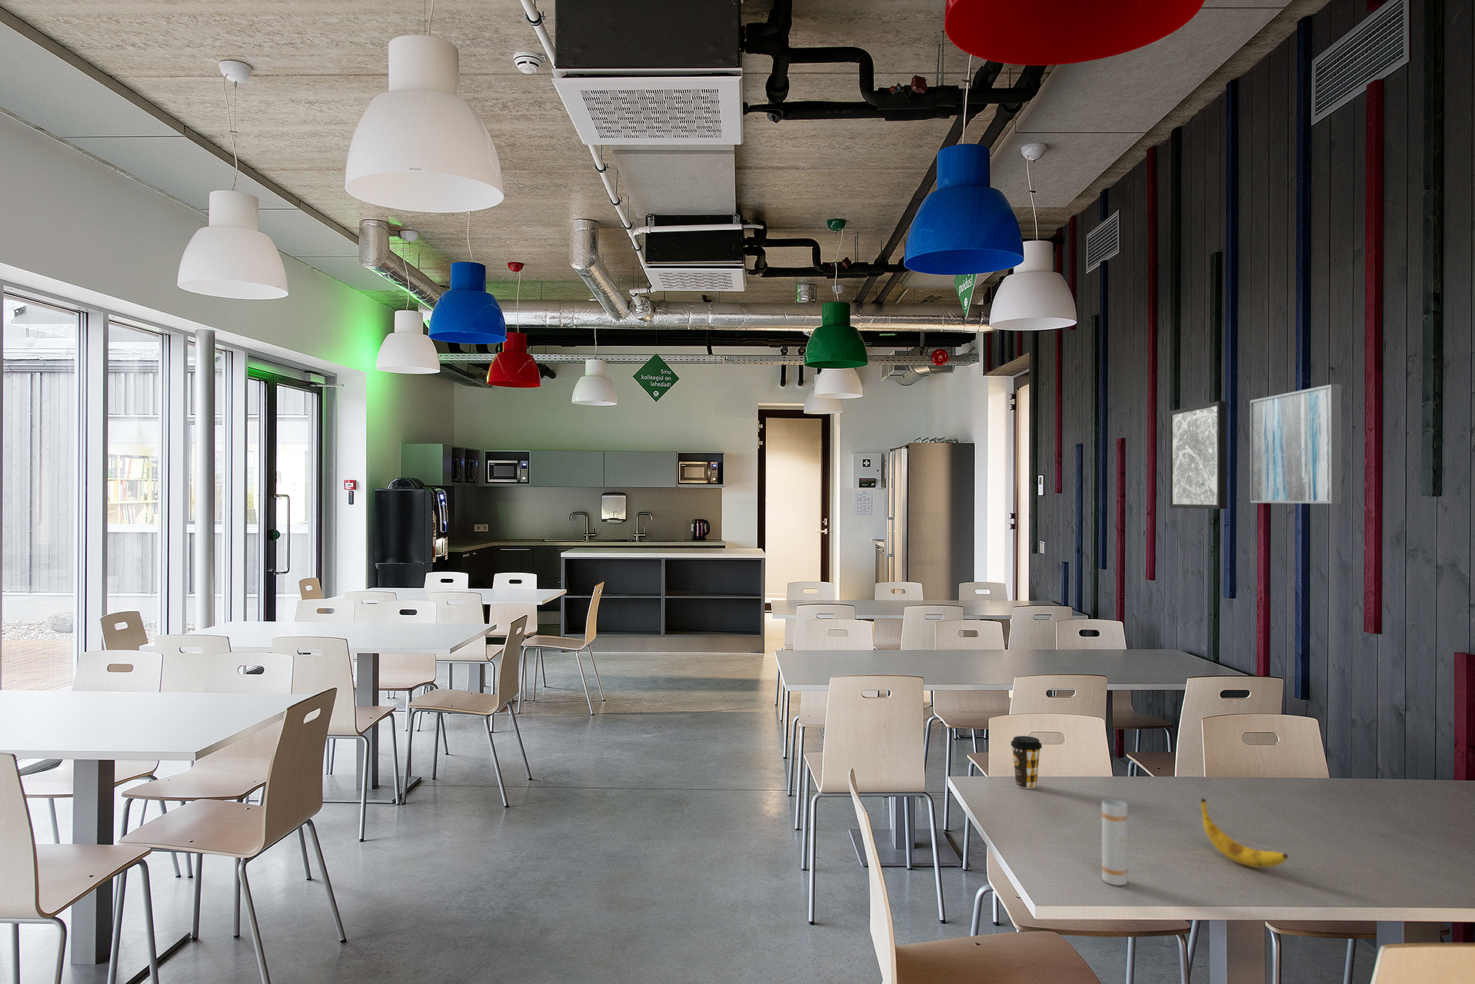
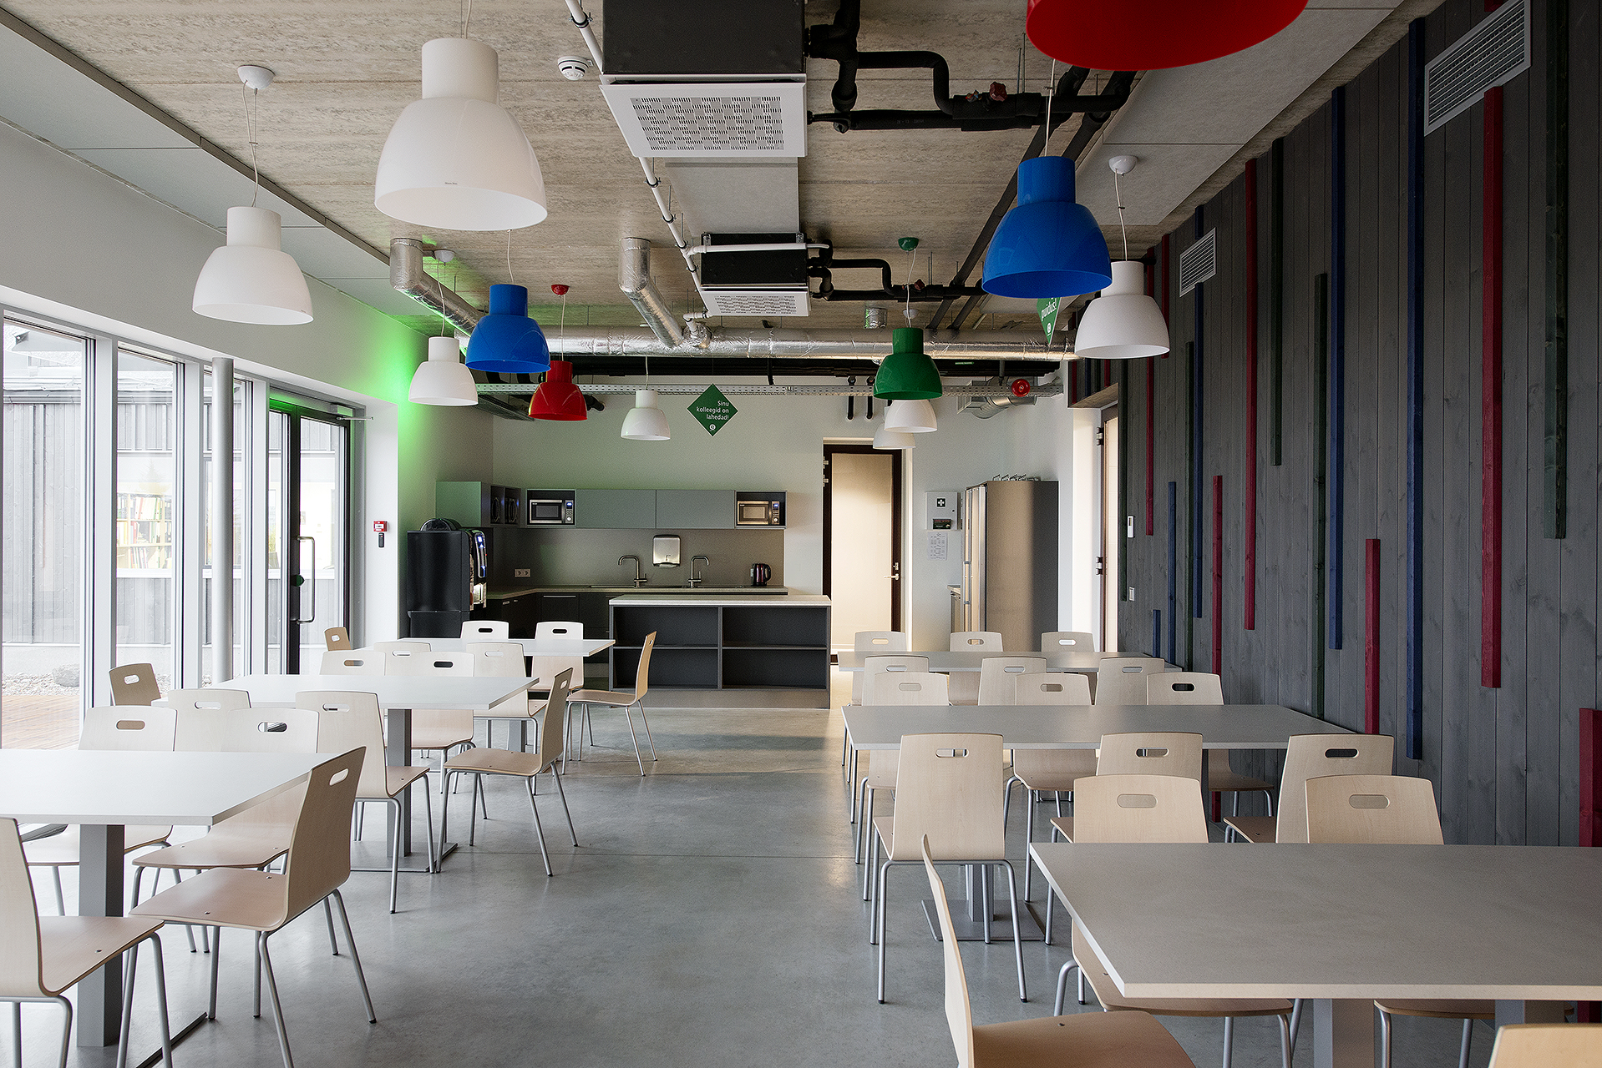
- wall art (1292, 447)
- banana (1239, 843)
- wall art (1196, 457)
- coffee cup (1026, 762)
- beverage can (1115, 841)
